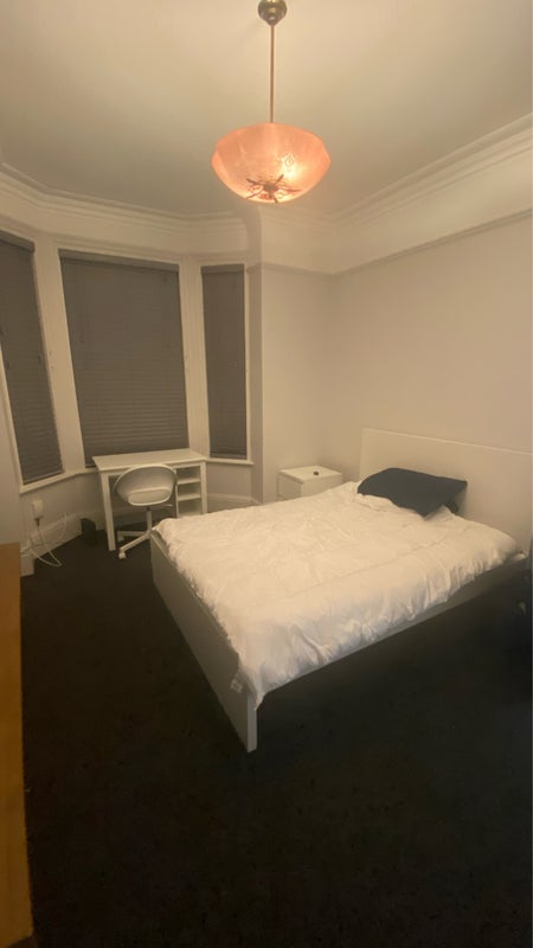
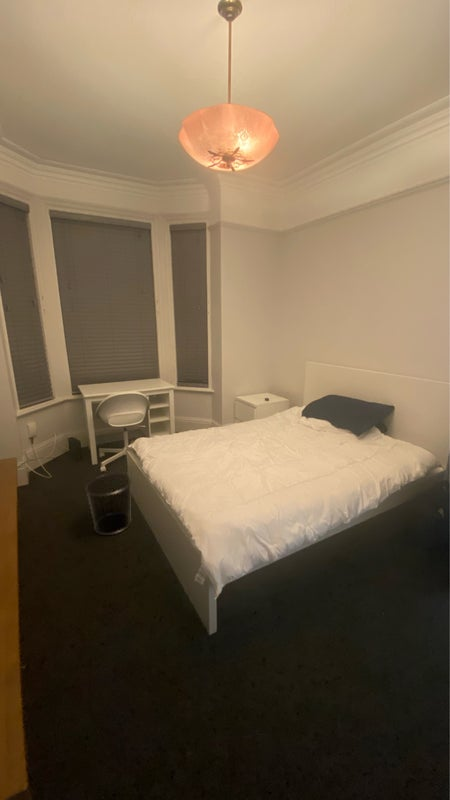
+ waste bin (111, 504)
